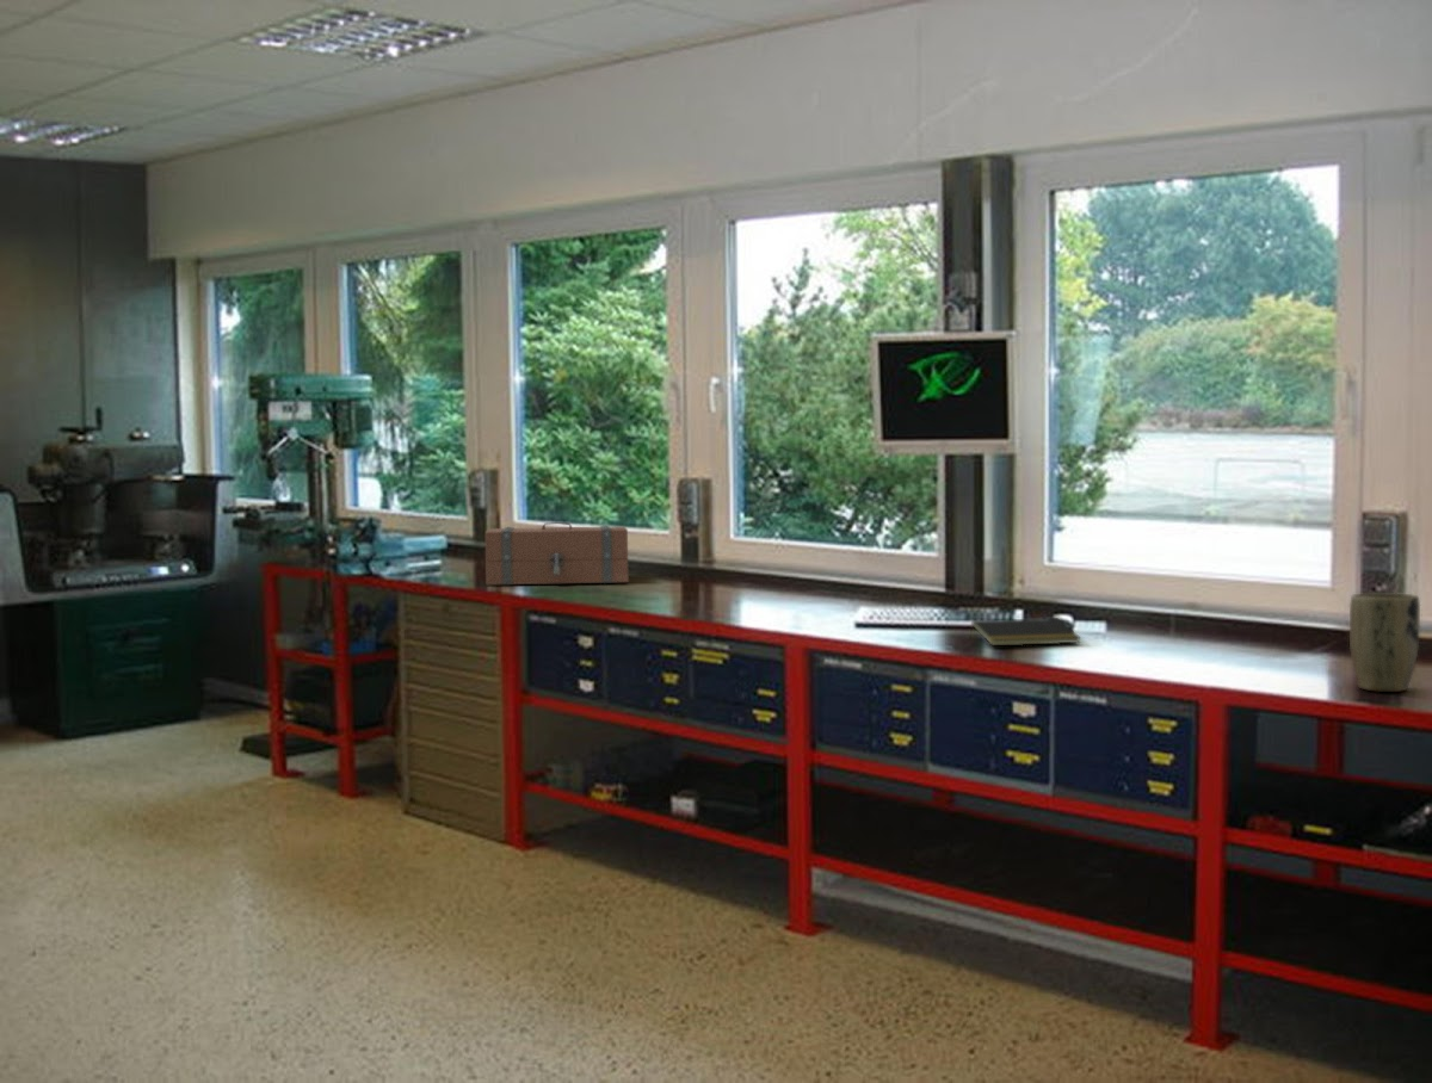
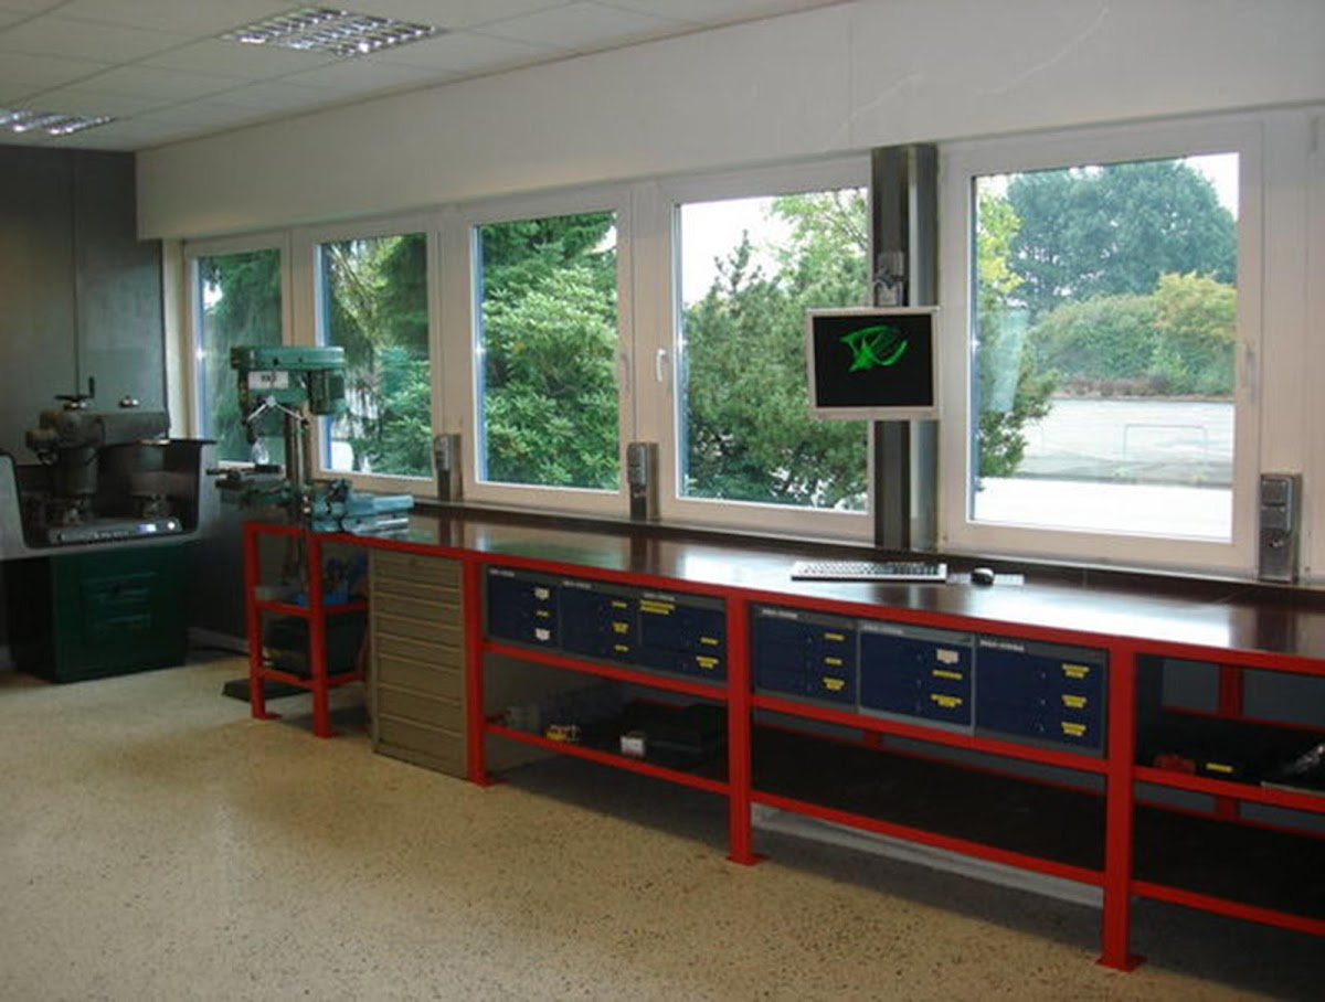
- toolbox (557, 551)
- notepad (1025, 631)
- plant pot (1384, 642)
